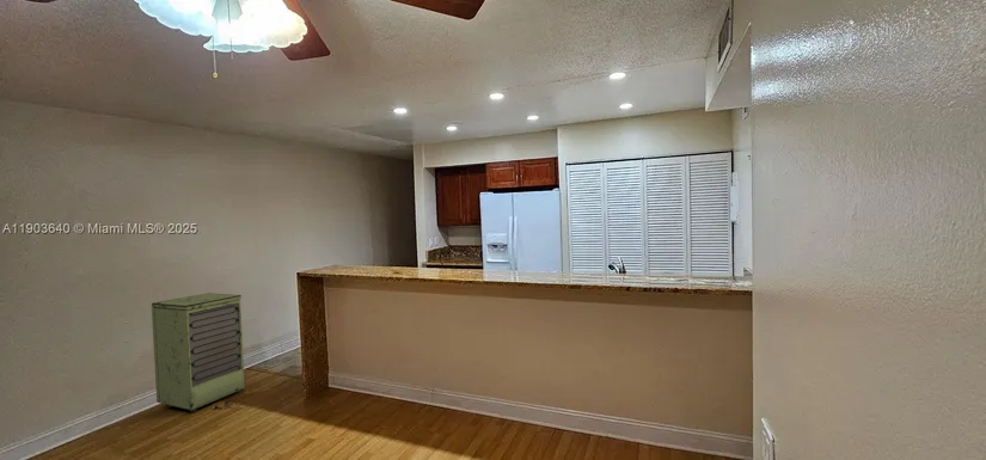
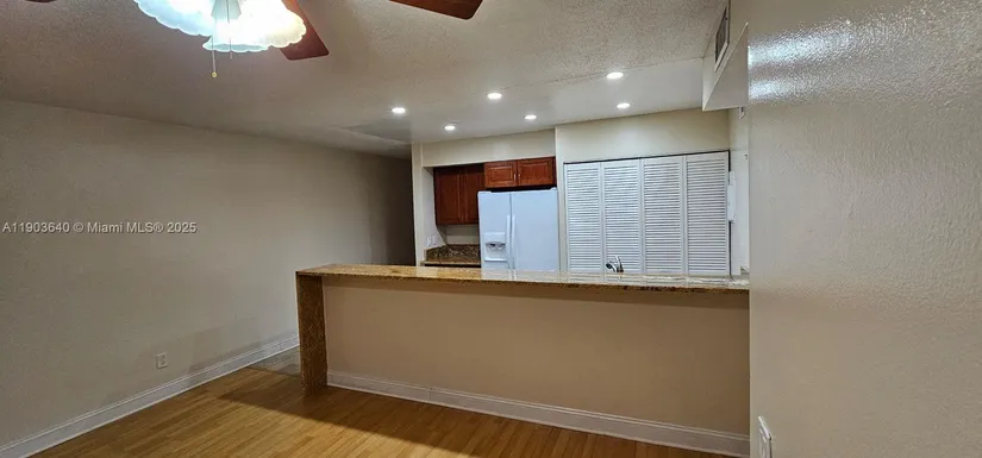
- storage cabinet (214, 349)
